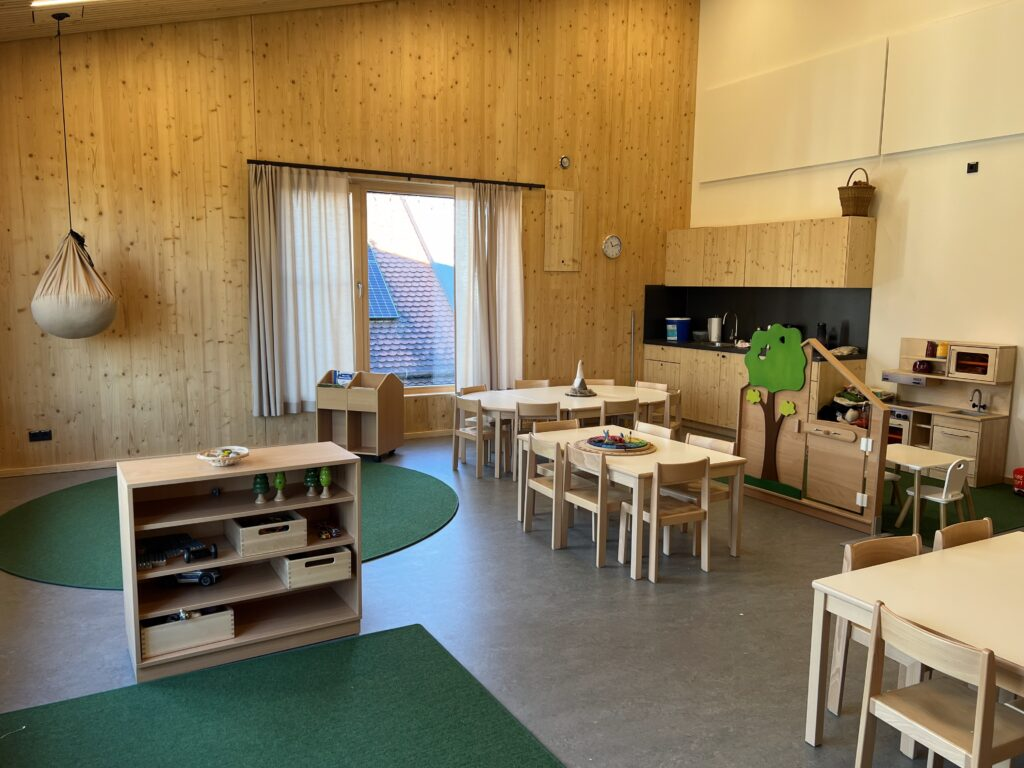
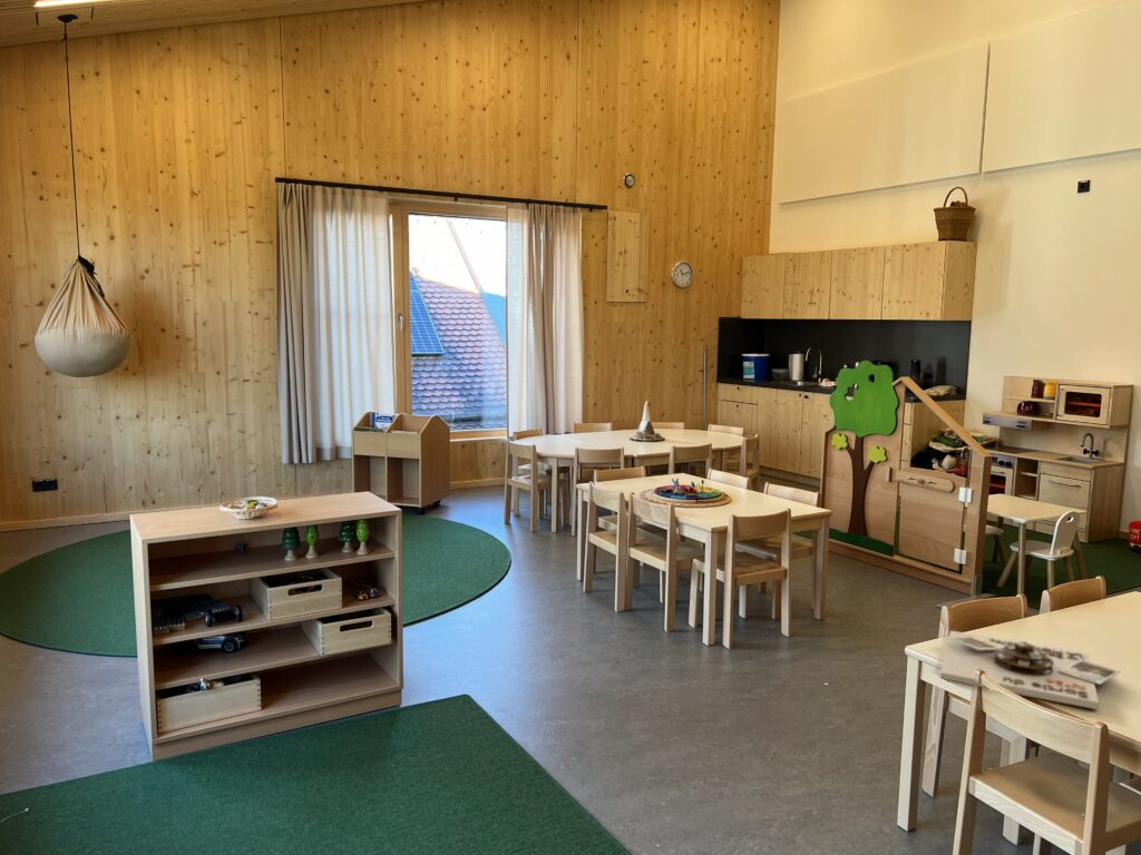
+ board game (1031, 657)
